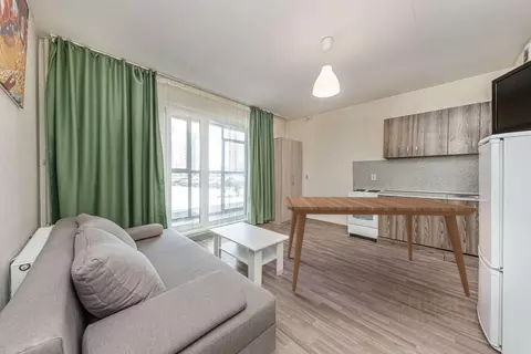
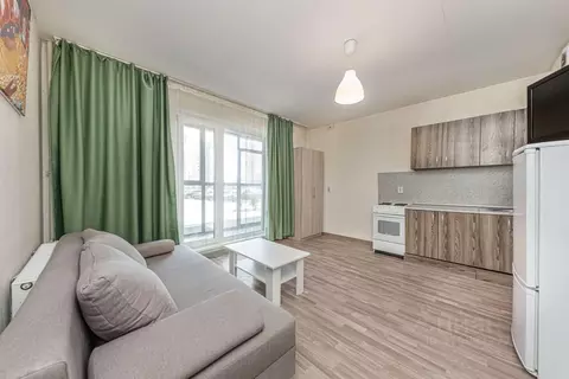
- dining table (361, 214)
